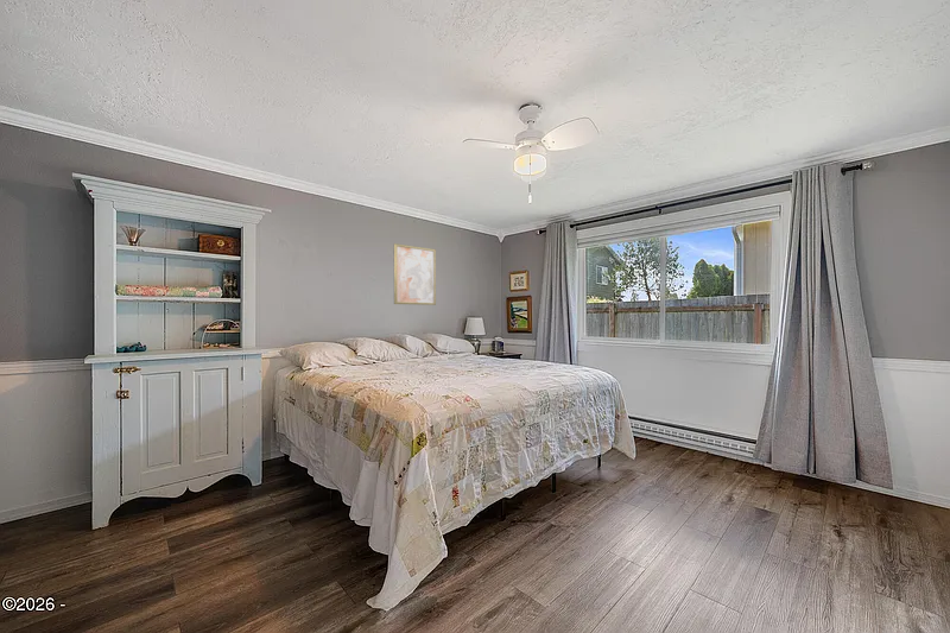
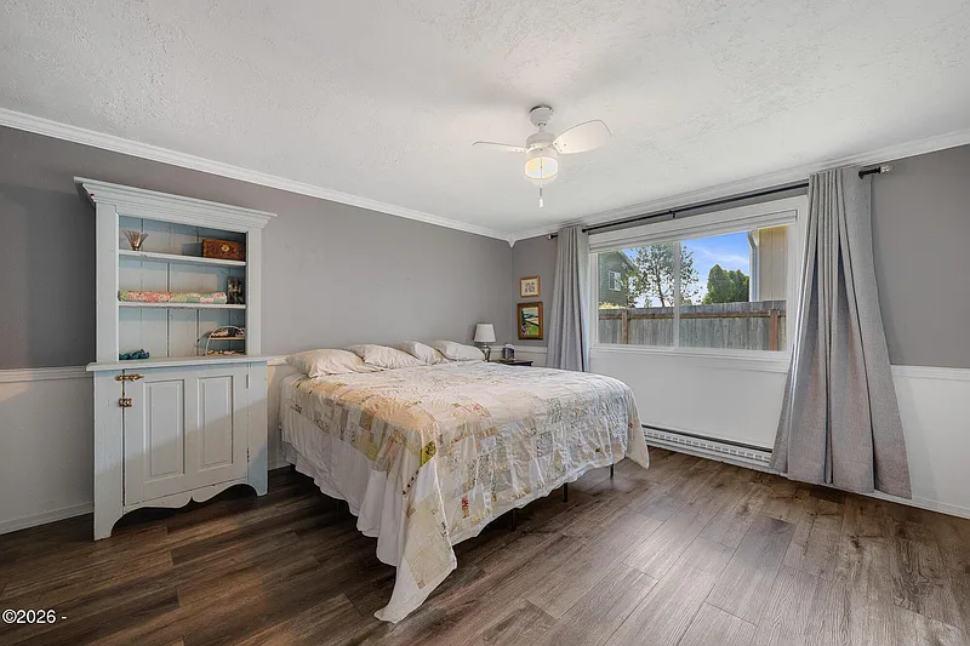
- wall art (416, 276)
